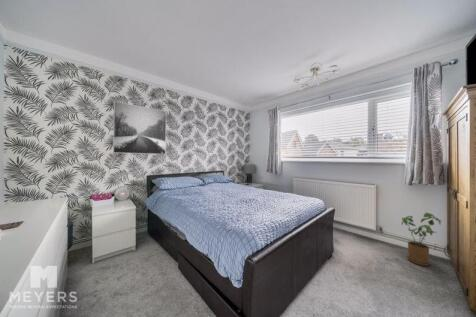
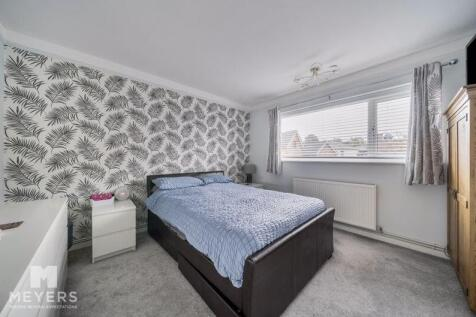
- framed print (141, 130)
- house plant (420, 238)
